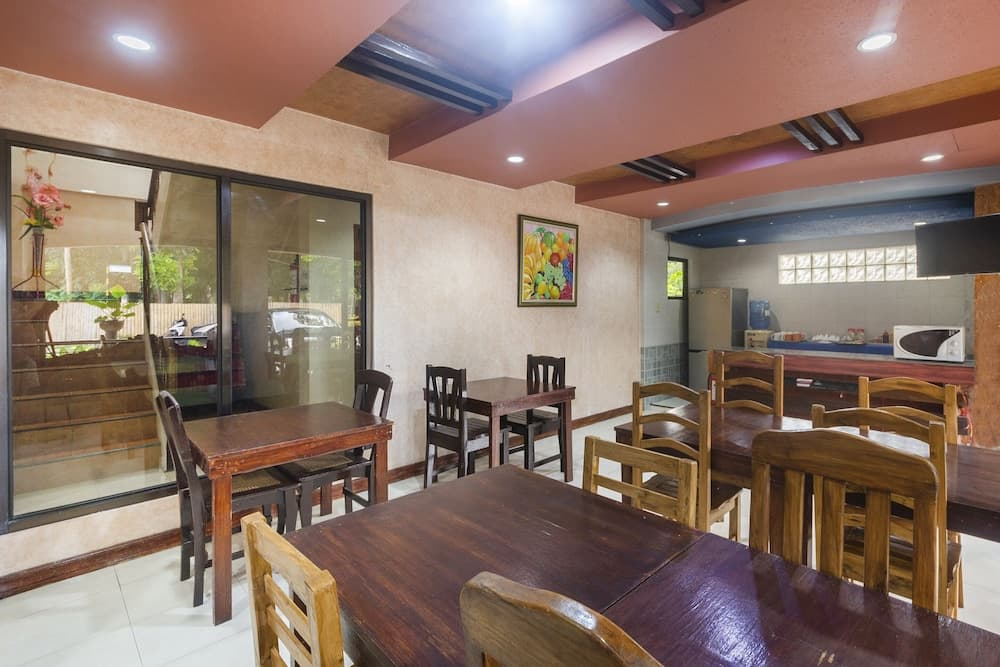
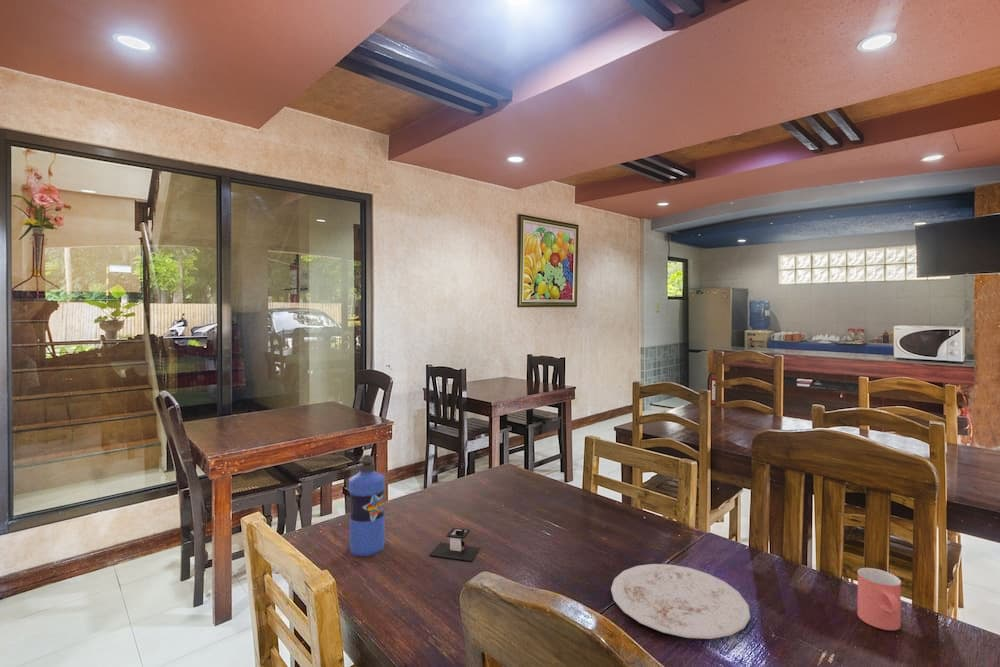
+ water bottle (367, 502)
+ architectural model (458, 537)
+ plate (677, 598)
+ cup (882, 602)
